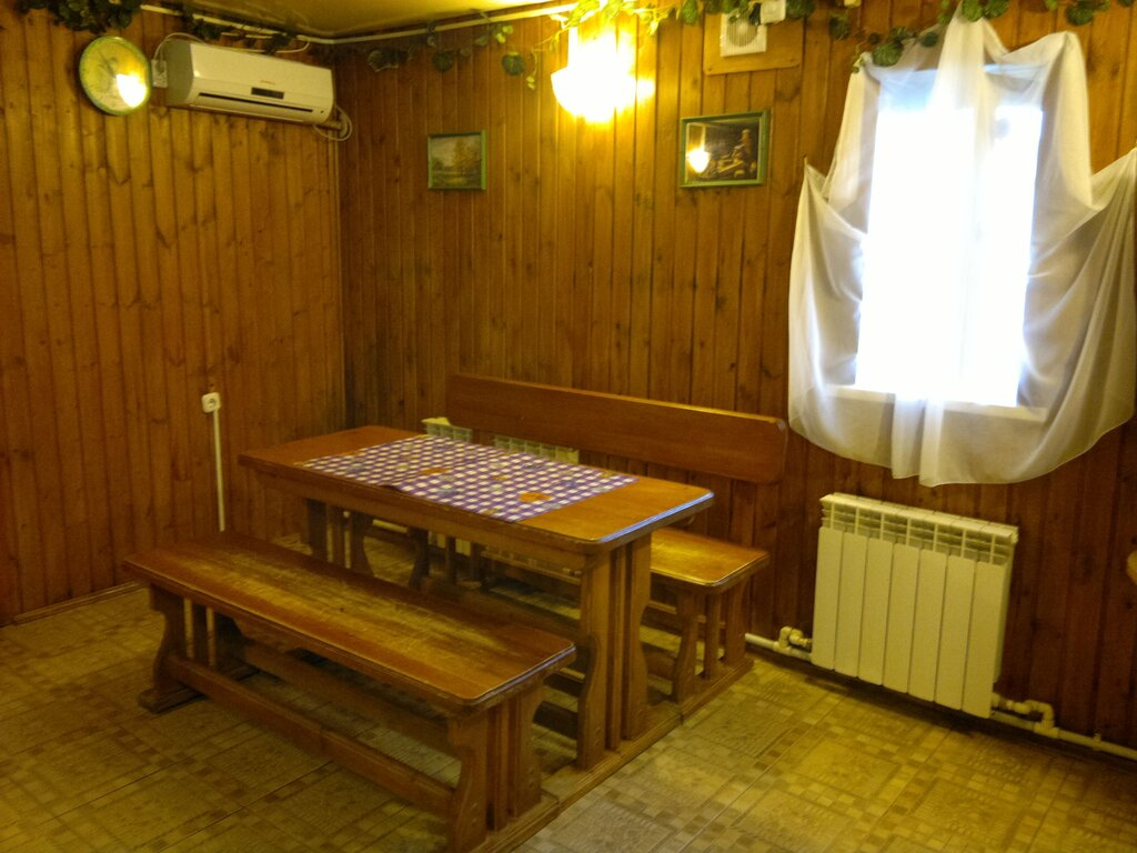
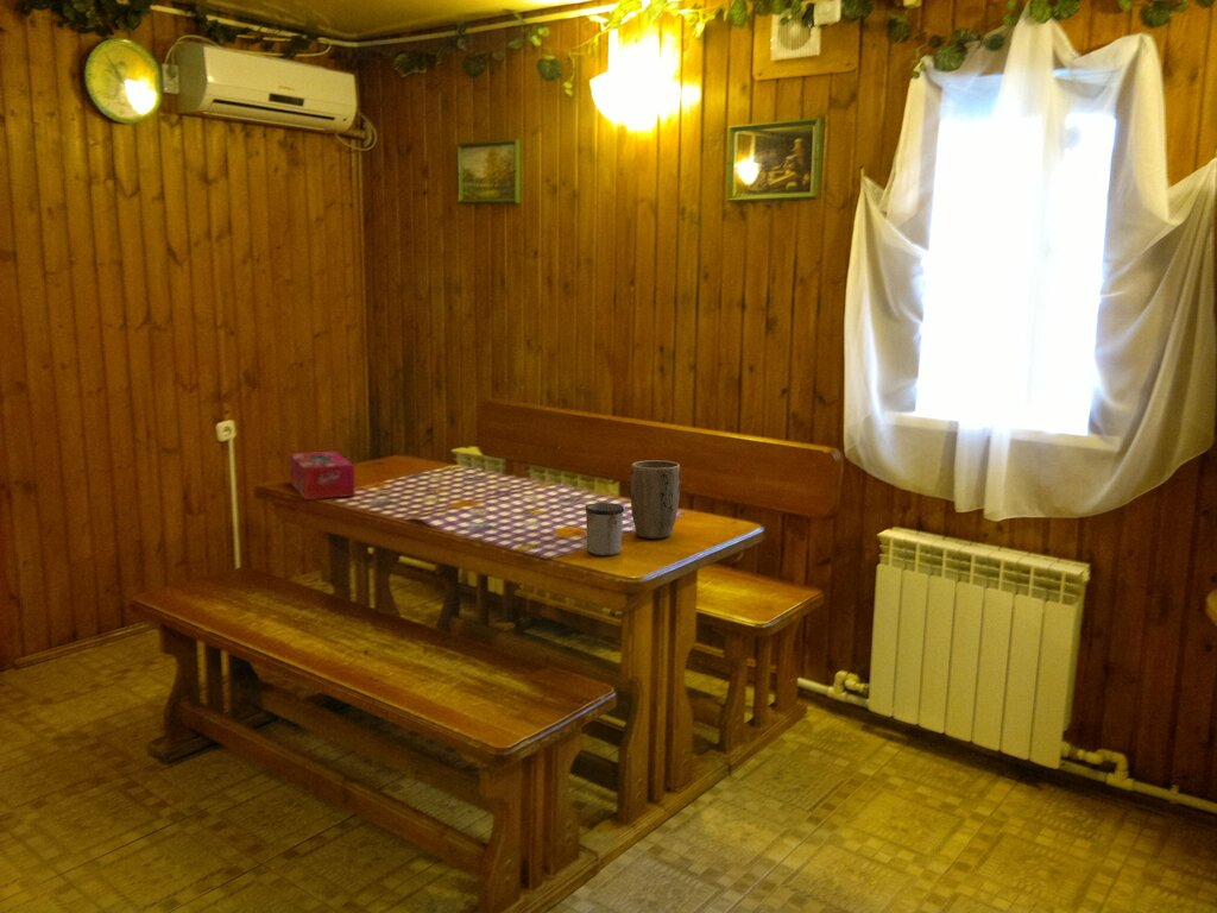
+ plant pot (655, 499)
+ tissue box (321, 473)
+ mug (603, 528)
